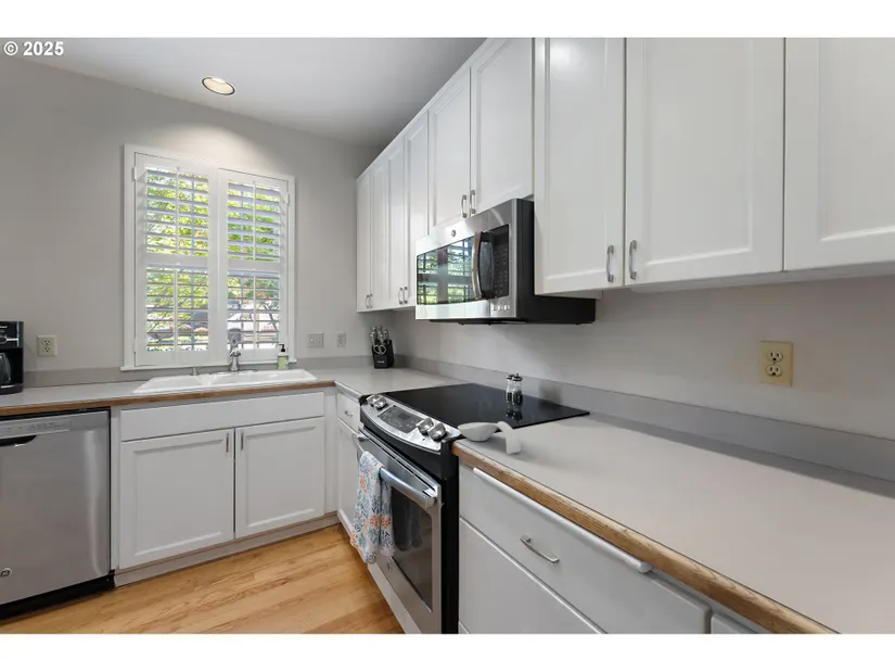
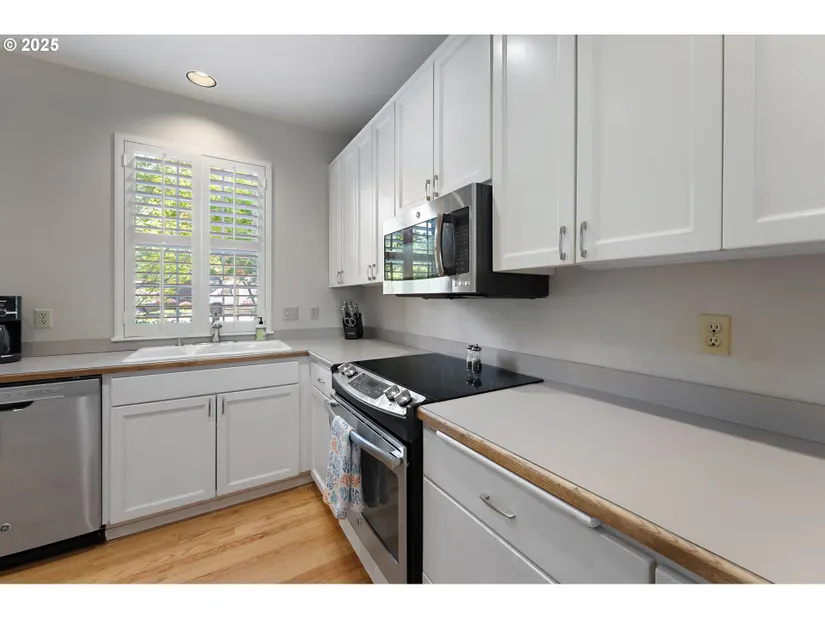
- spoon rest (488, 430)
